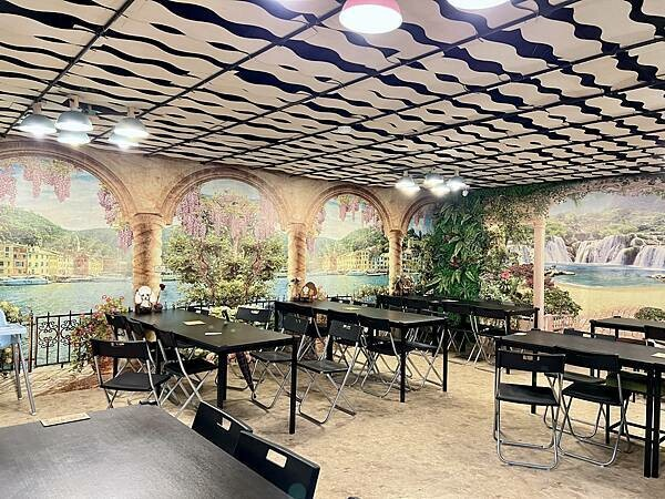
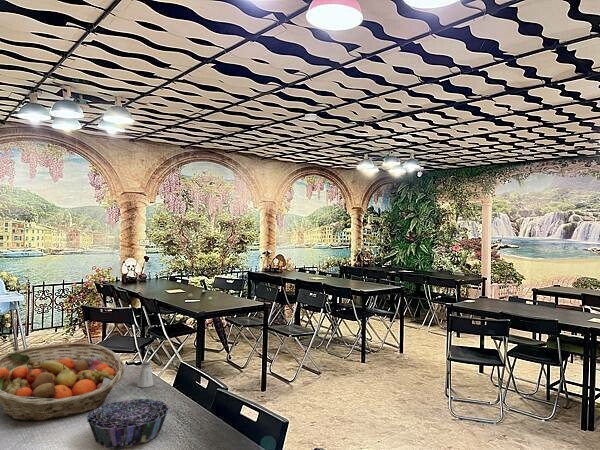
+ decorative bowl (128, 423)
+ saltshaker (145, 373)
+ fruit basket (58, 379)
